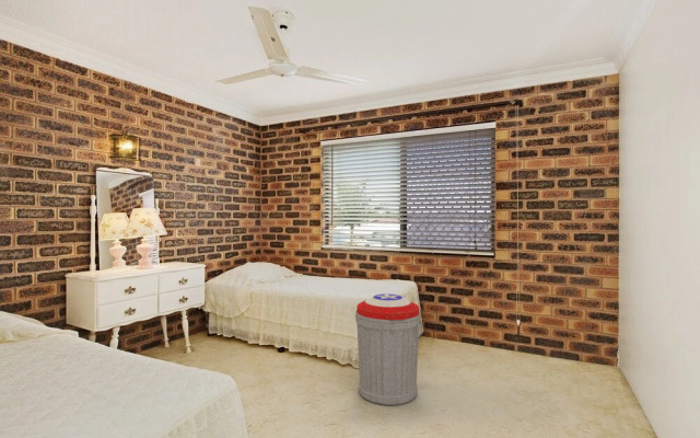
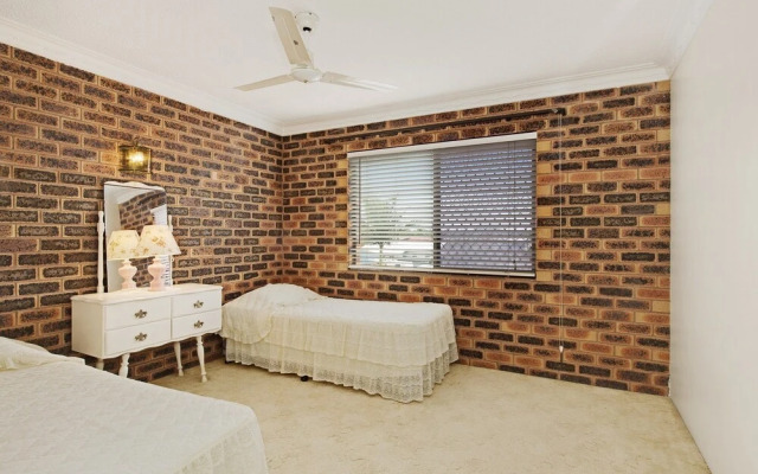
- trash can (387, 344)
